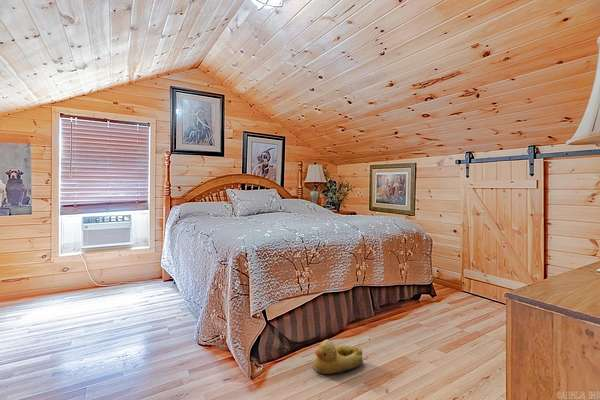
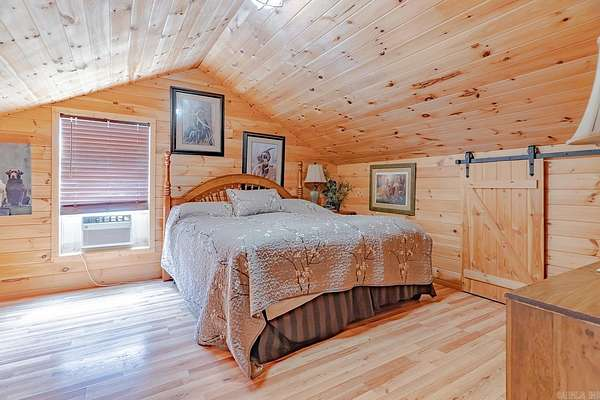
- rubber duck (337, 351)
